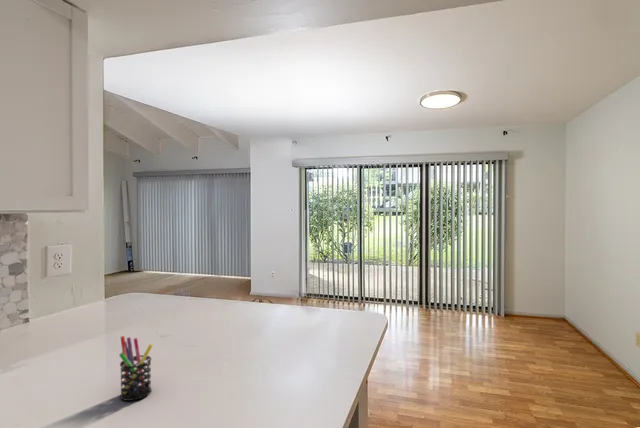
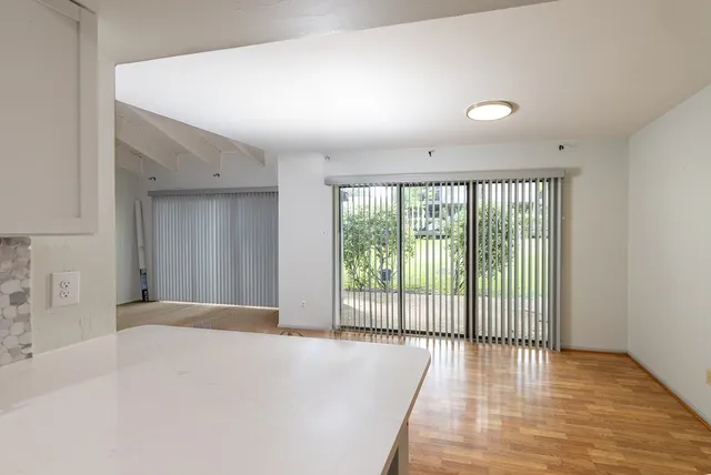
- pen holder (132, 366)
